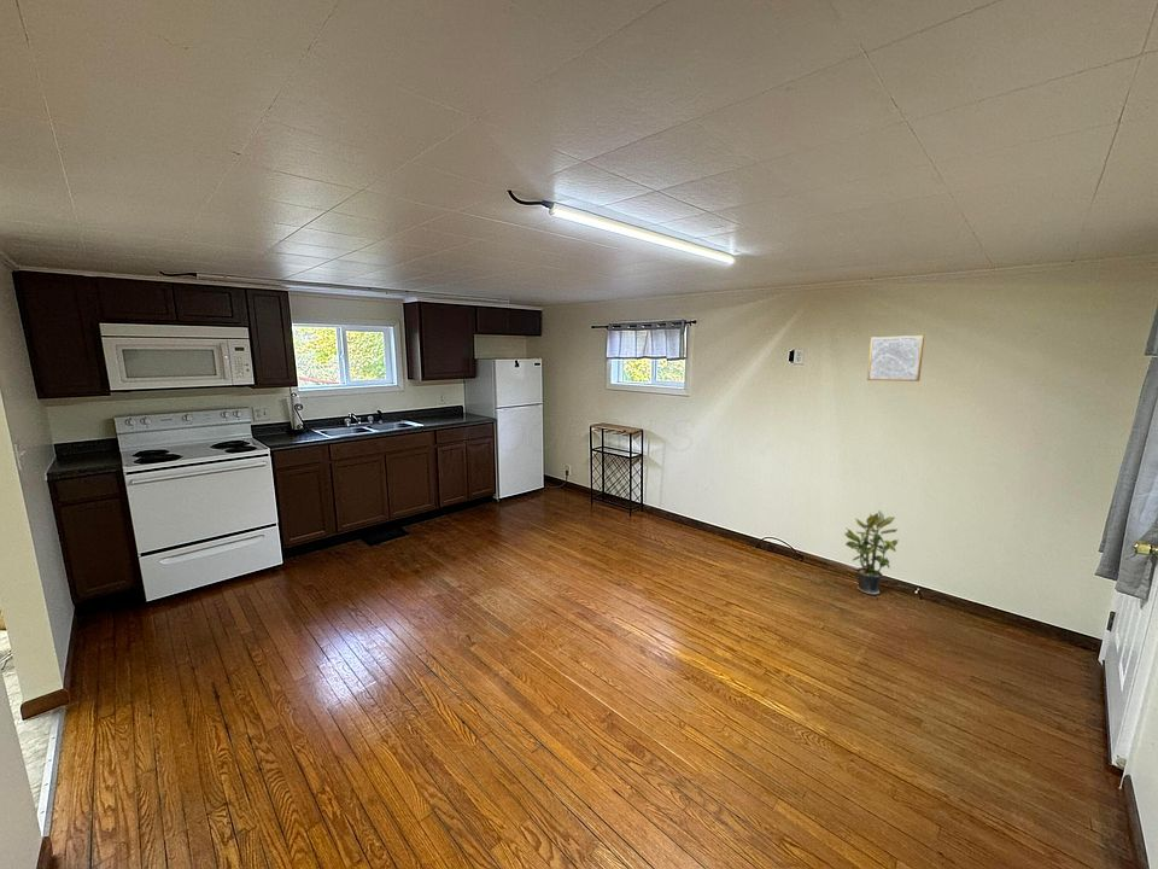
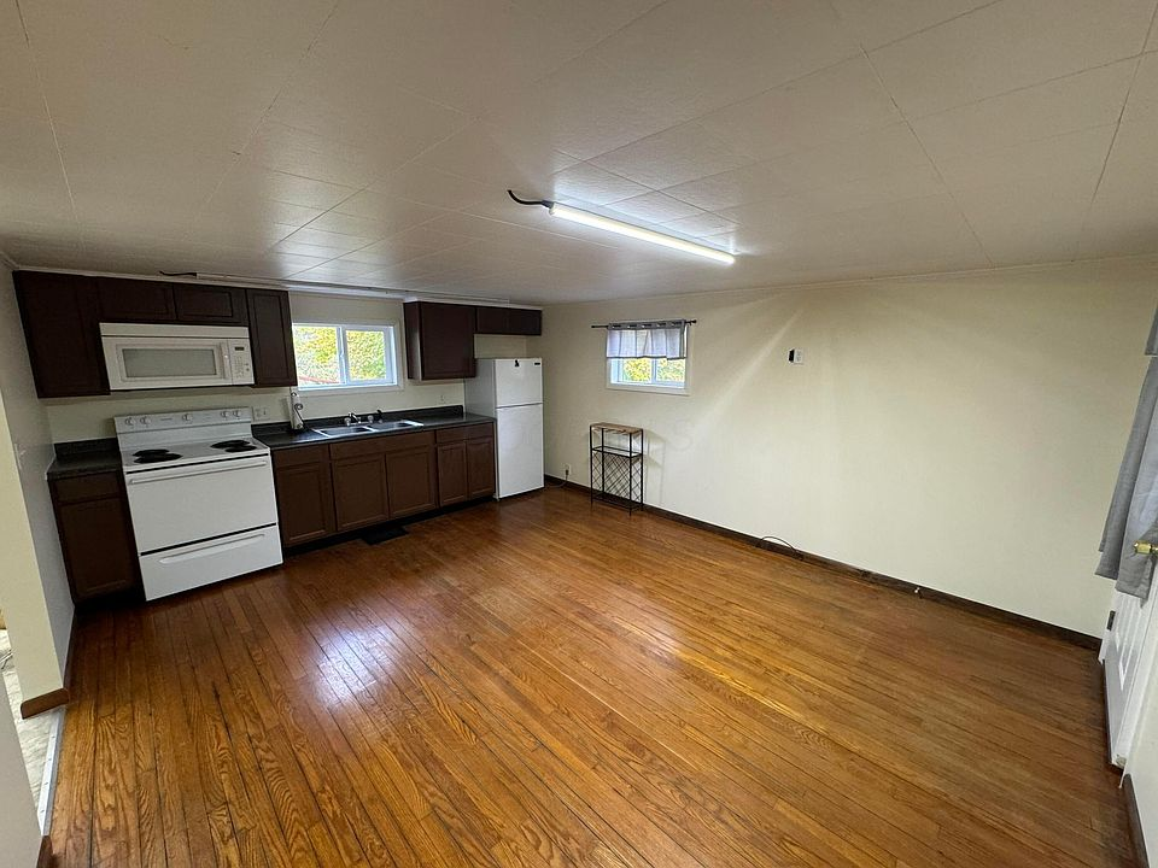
- potted plant (870, 550)
- wall art (894, 358)
